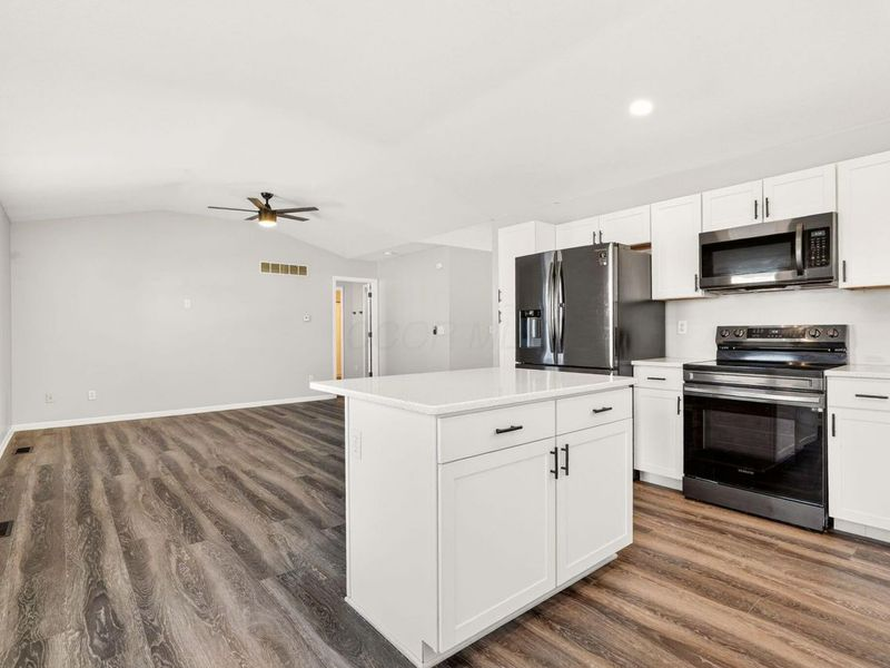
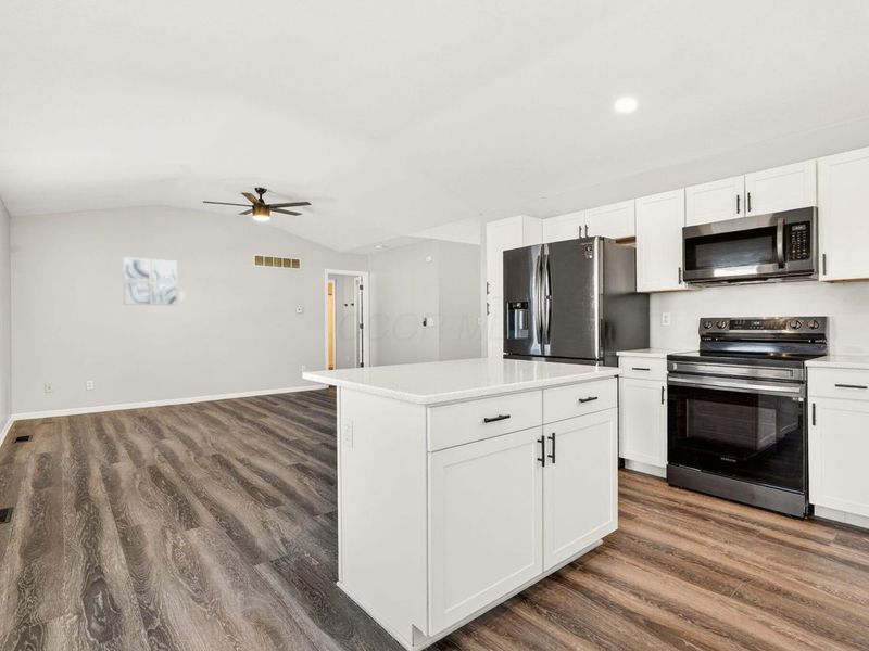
+ wall art (152, 281)
